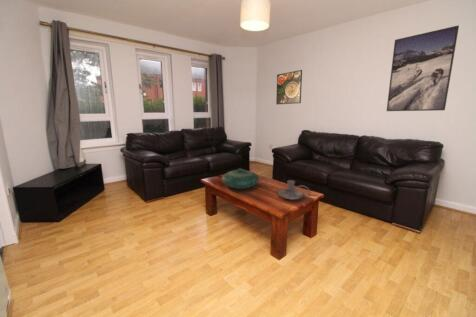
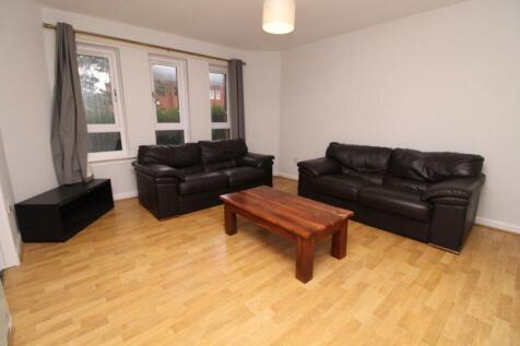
- decorative bowl (240, 177)
- candle holder (293, 189)
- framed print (418, 73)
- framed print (288, 88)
